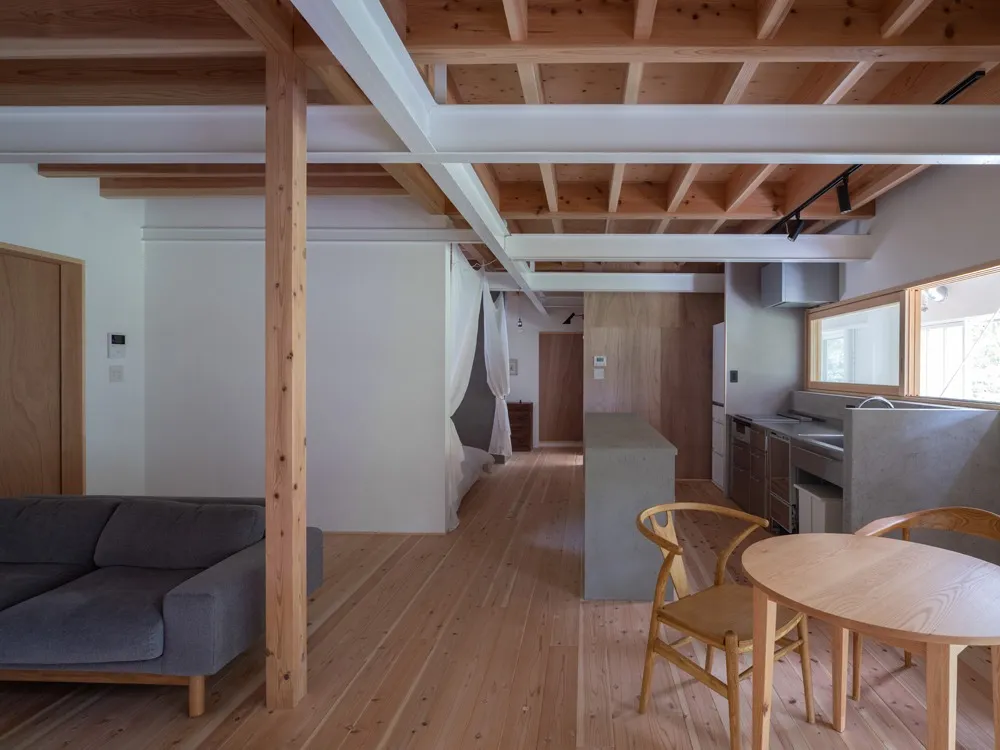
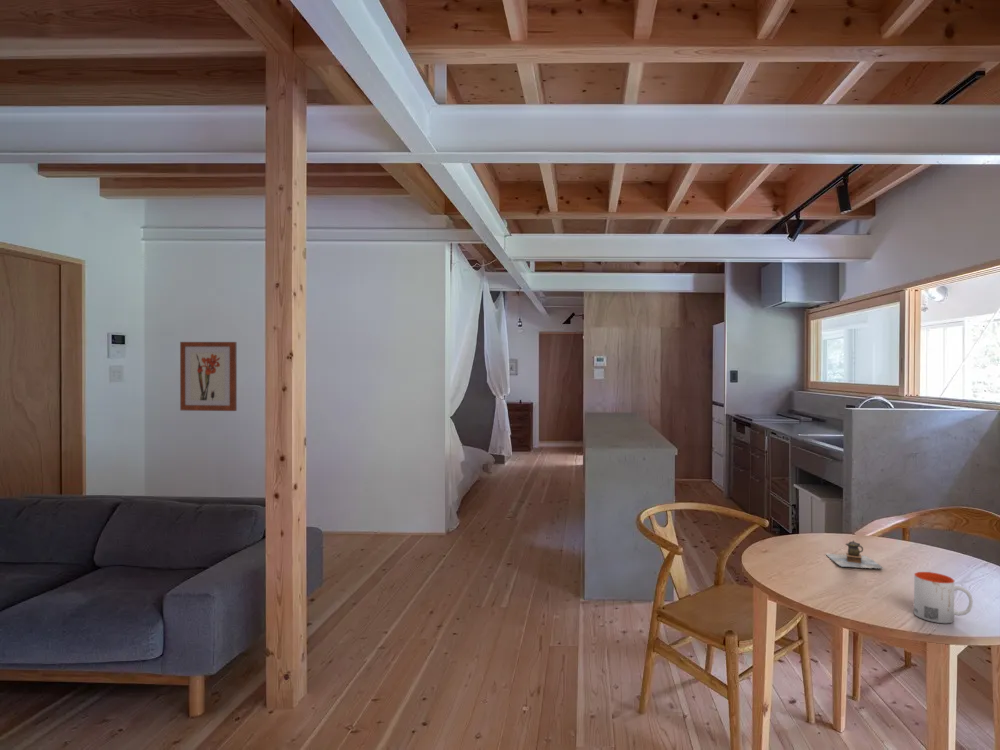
+ teapot (853, 550)
+ mug (942, 598)
+ wall art (208, 376)
